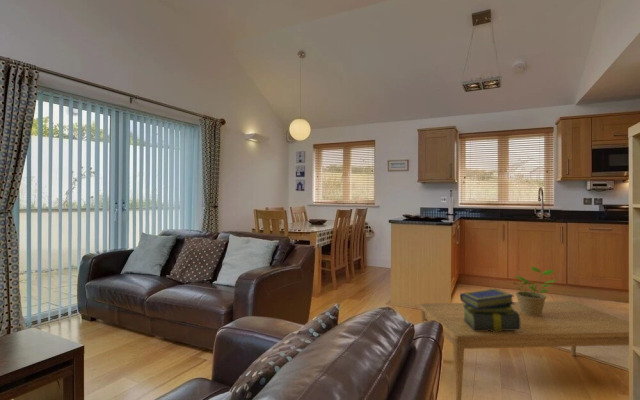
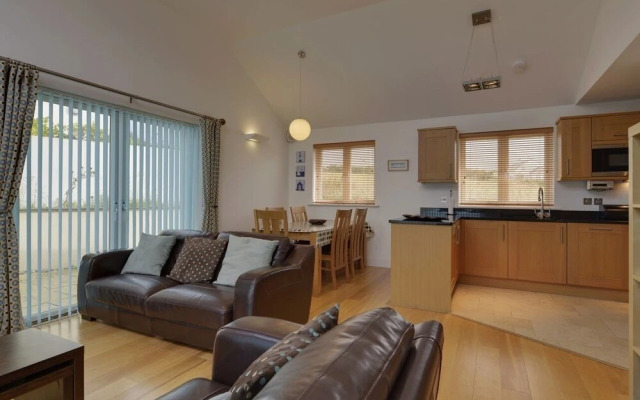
- stack of books (488, 308)
- coffee table (523, 346)
- potted plant (532, 292)
